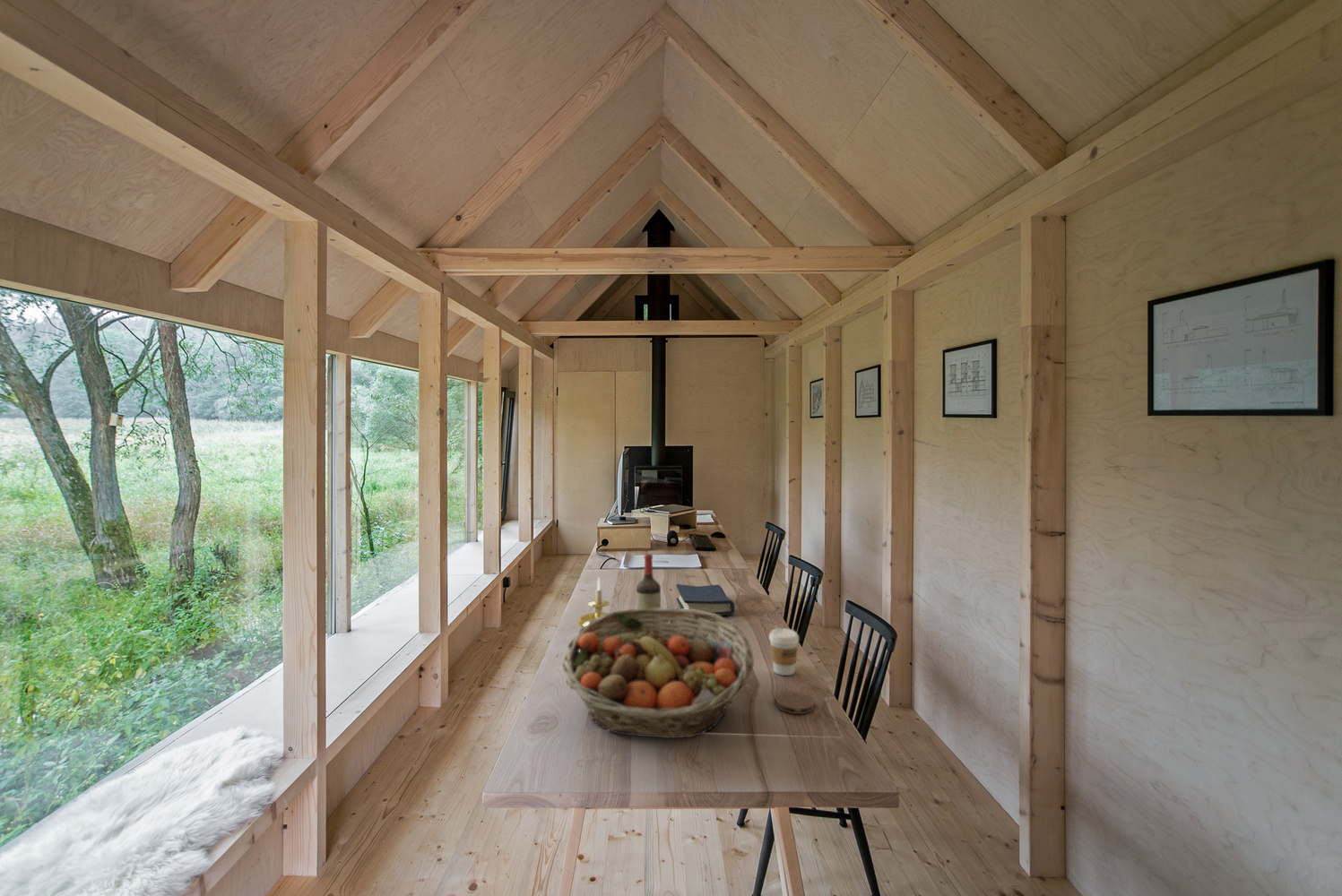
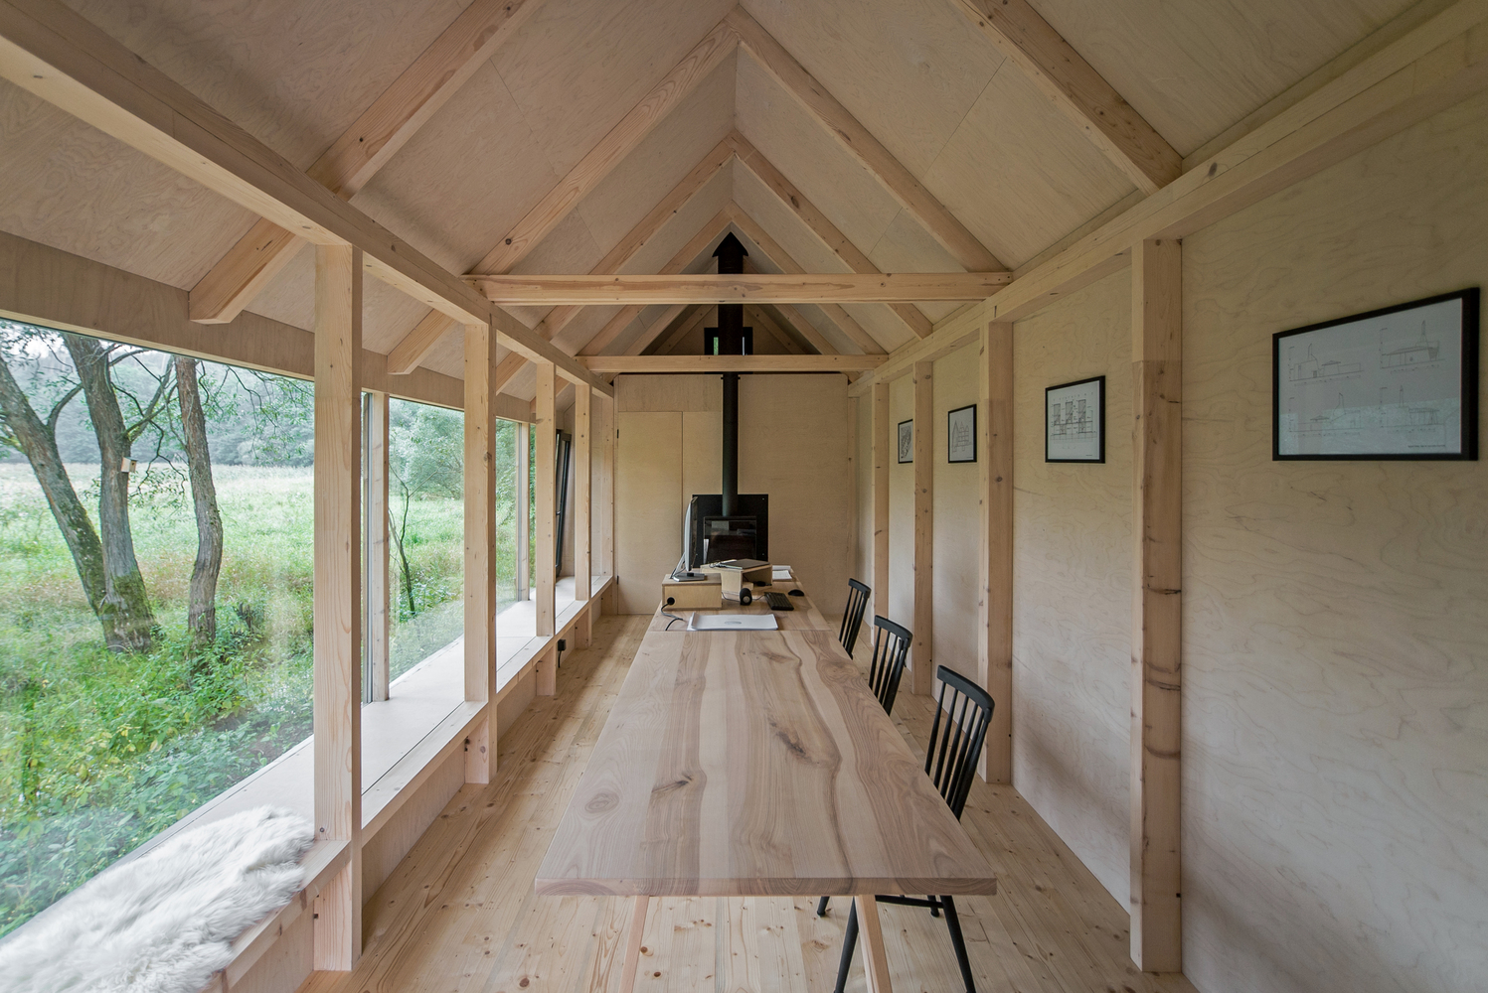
- coffee cup (784, 651)
- coaster (794, 702)
- hardback book (704, 599)
- wine bottle (648, 599)
- fruit basket (657, 668)
- candle holder (598, 599)
